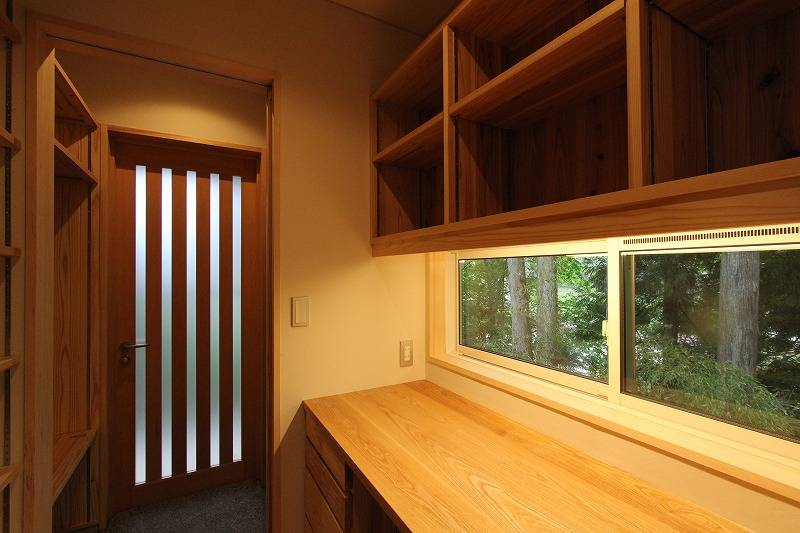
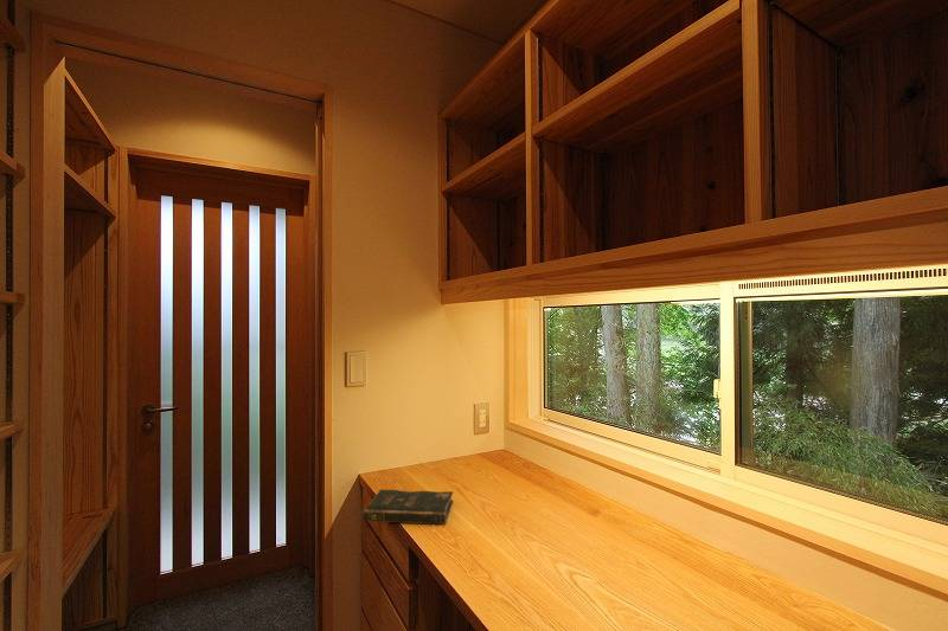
+ bible (410, 506)
